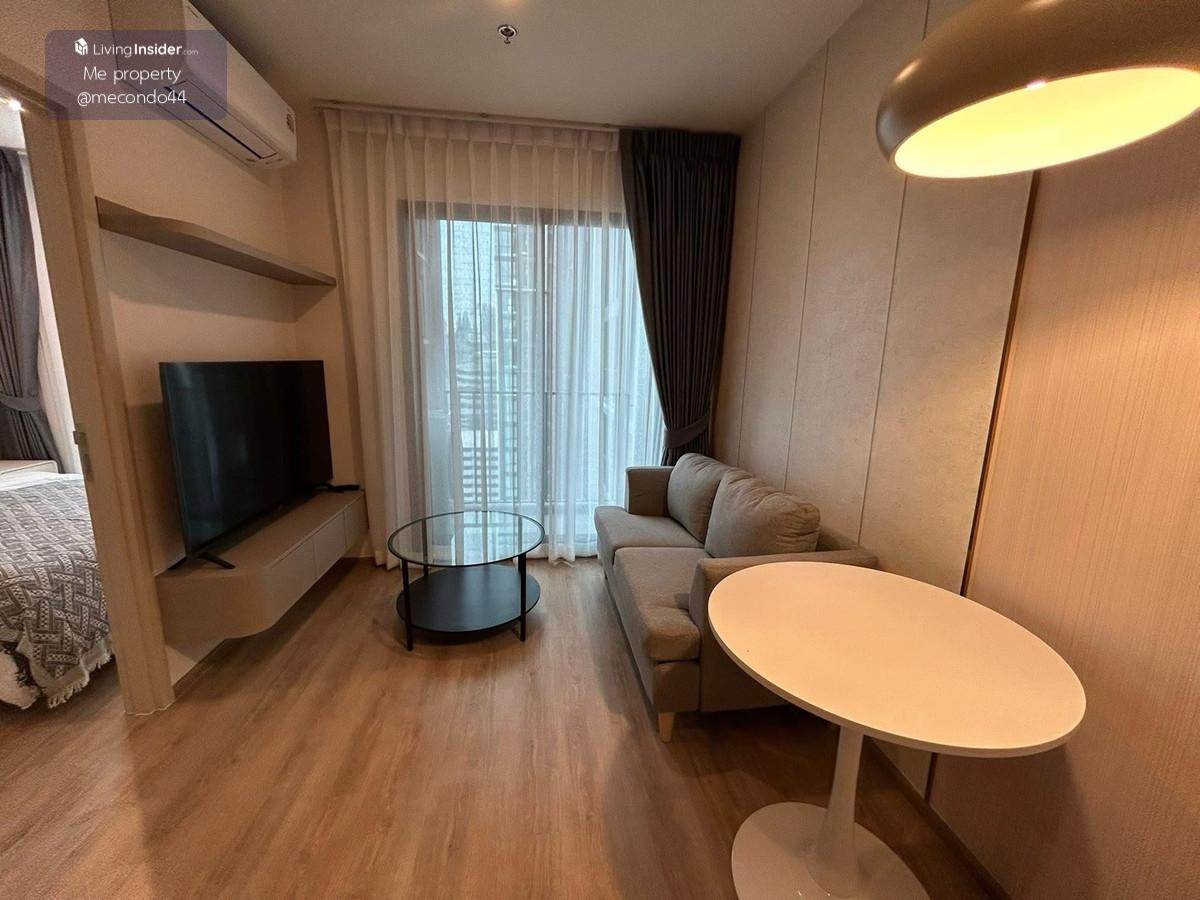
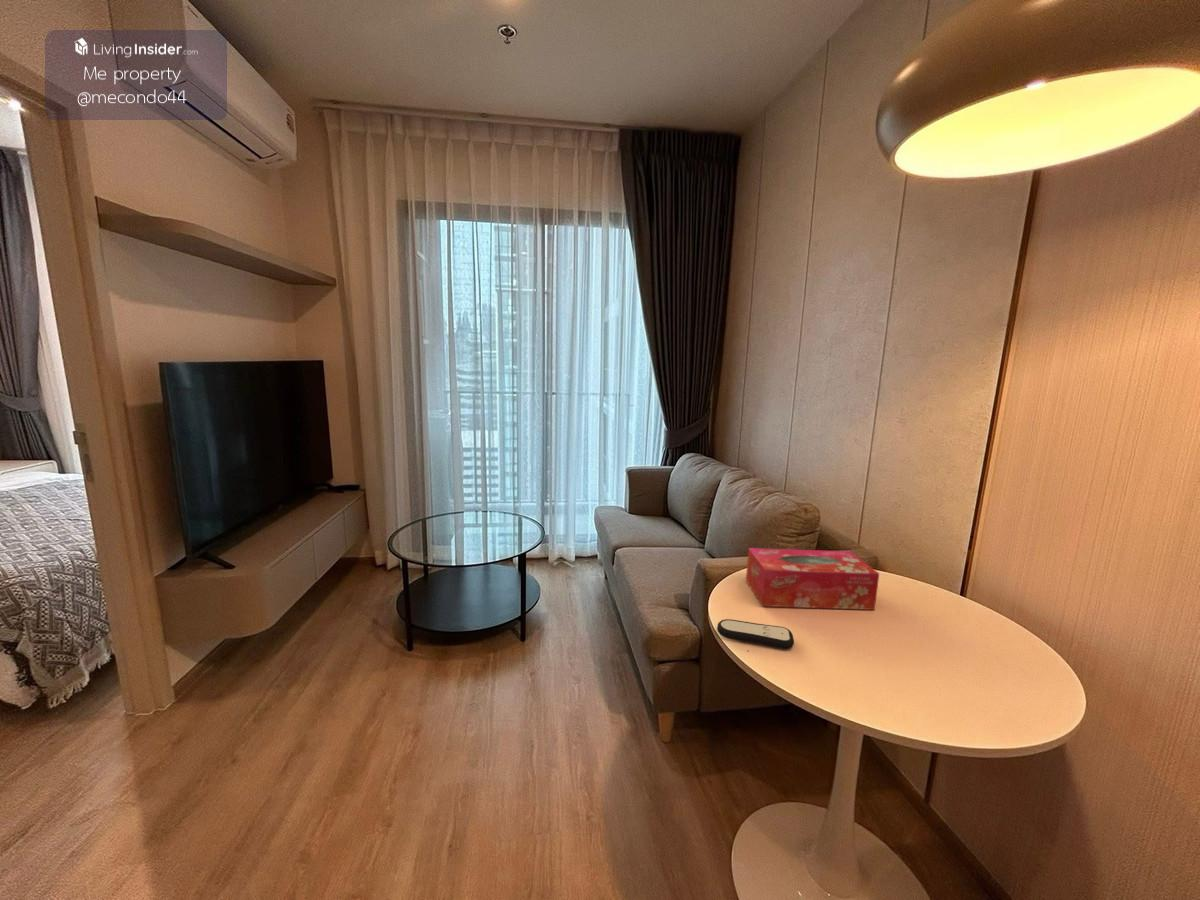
+ remote control (754, 632)
+ tissue box (808, 577)
